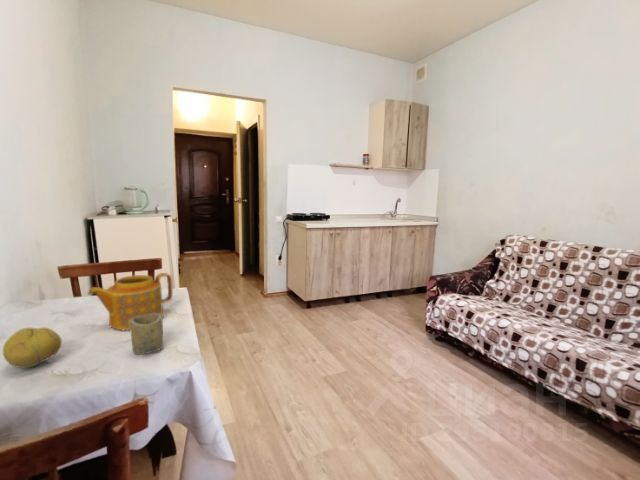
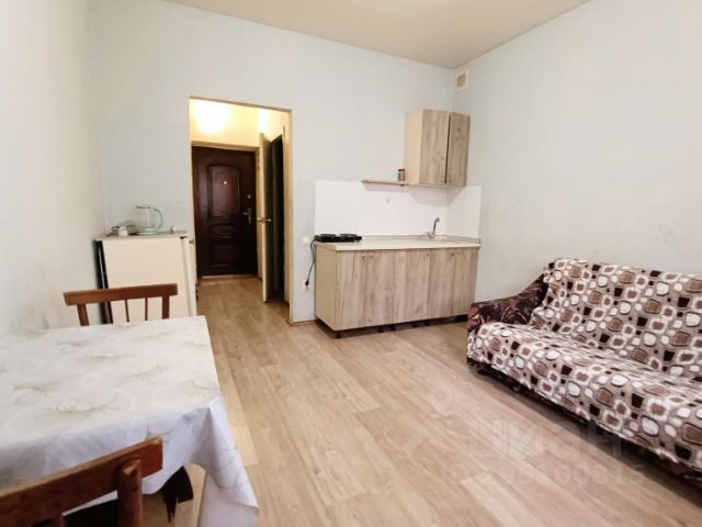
- cup (147, 334)
- teapot (133, 300)
- fruit (32, 346)
